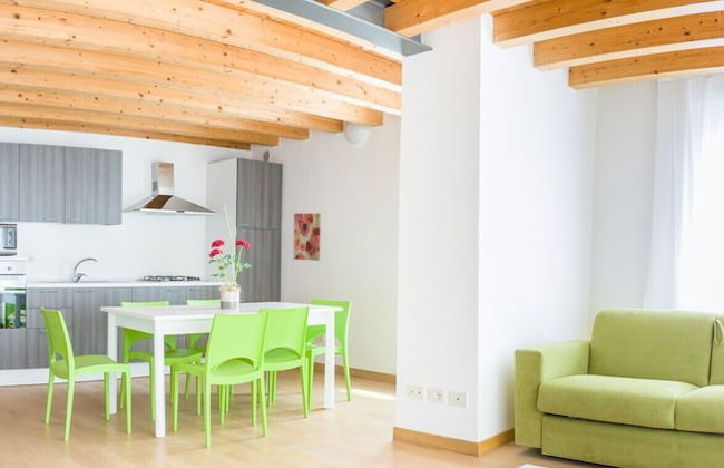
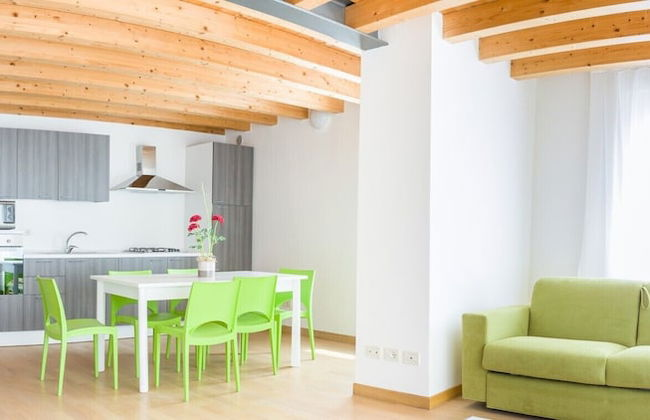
- wall art (306, 236)
